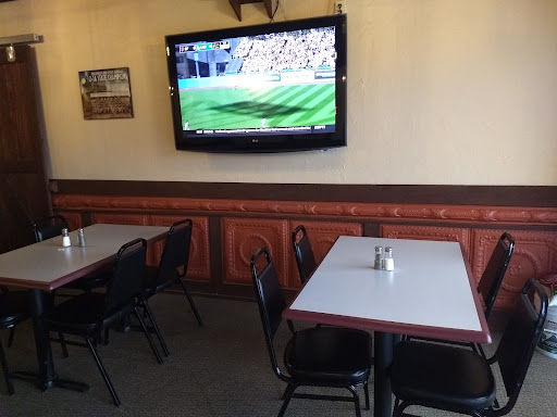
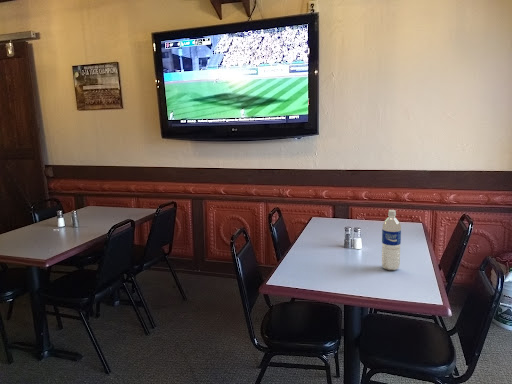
+ water bottle (391, 239)
